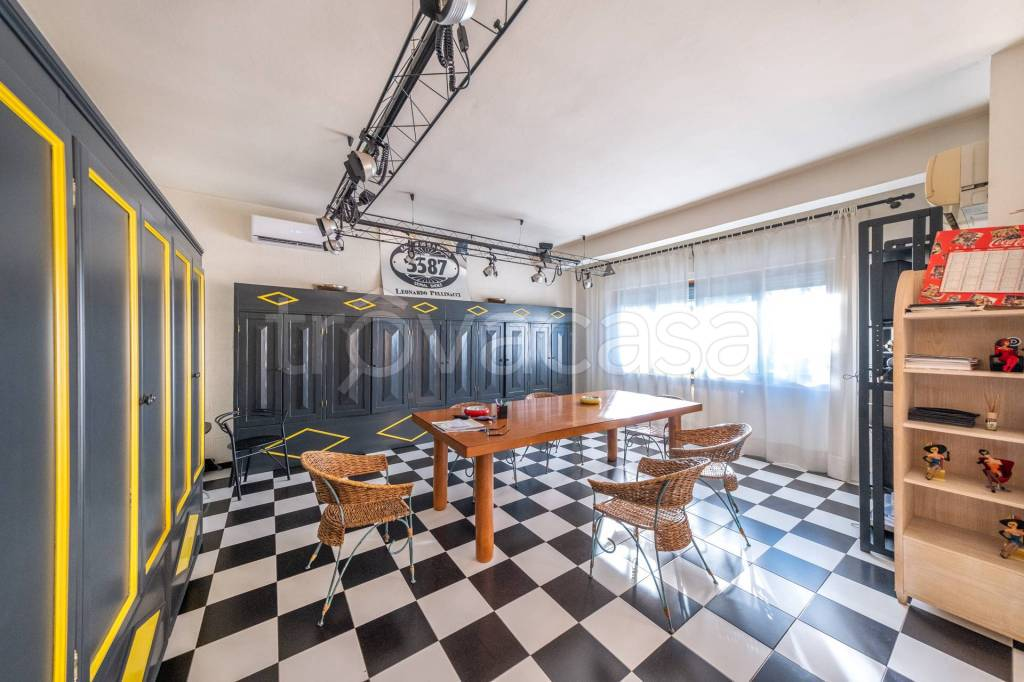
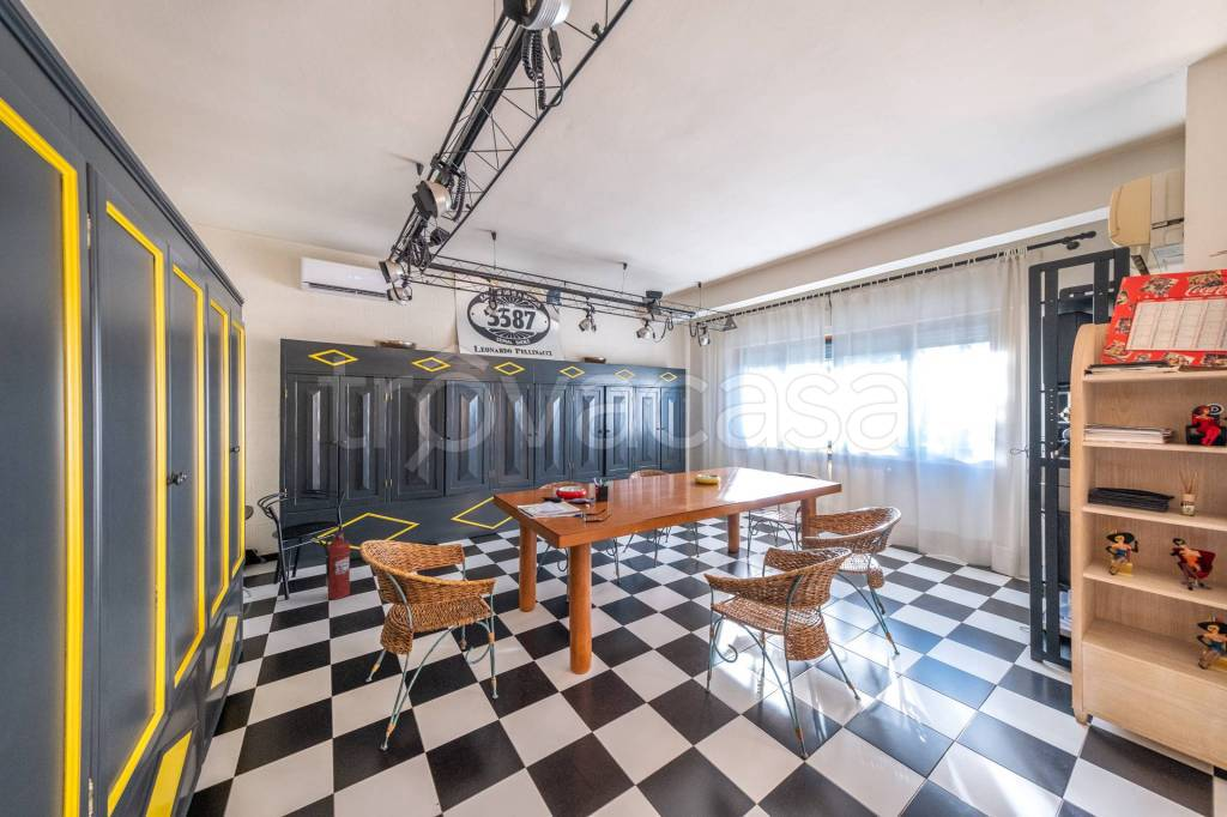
+ fire extinguisher (338, 562)
